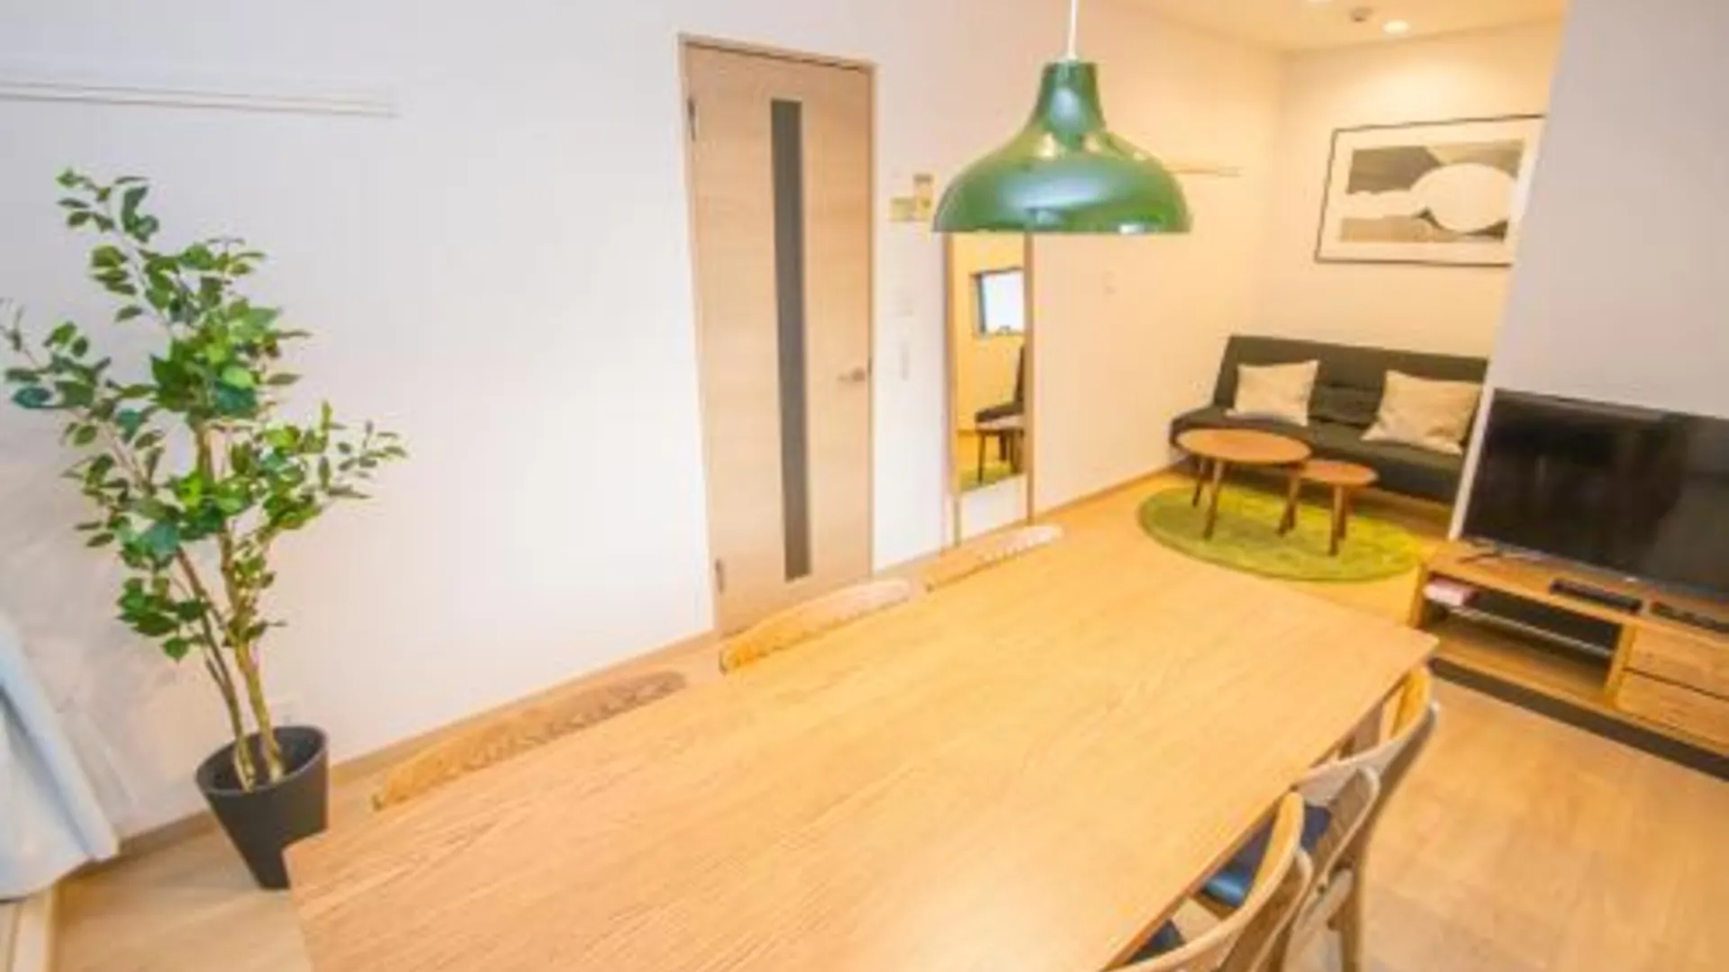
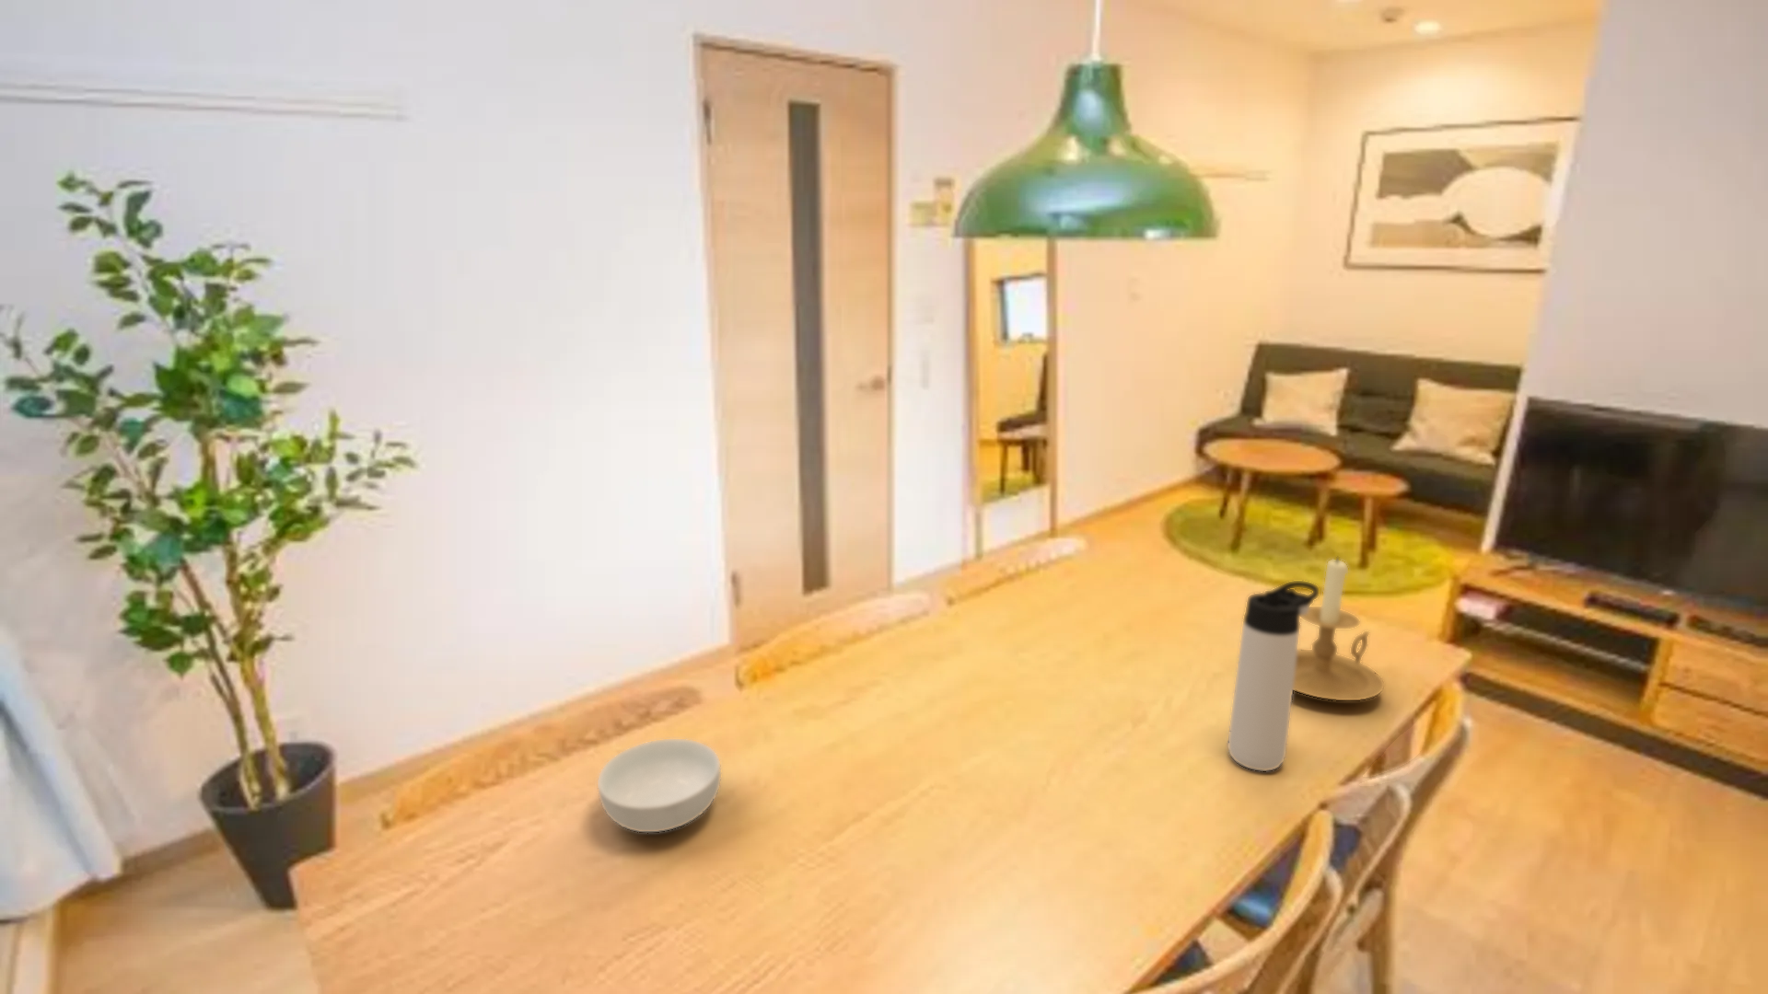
+ candle holder (1328, 623)
+ cereal bowl (661, 791)
+ thermos bottle (1274, 675)
